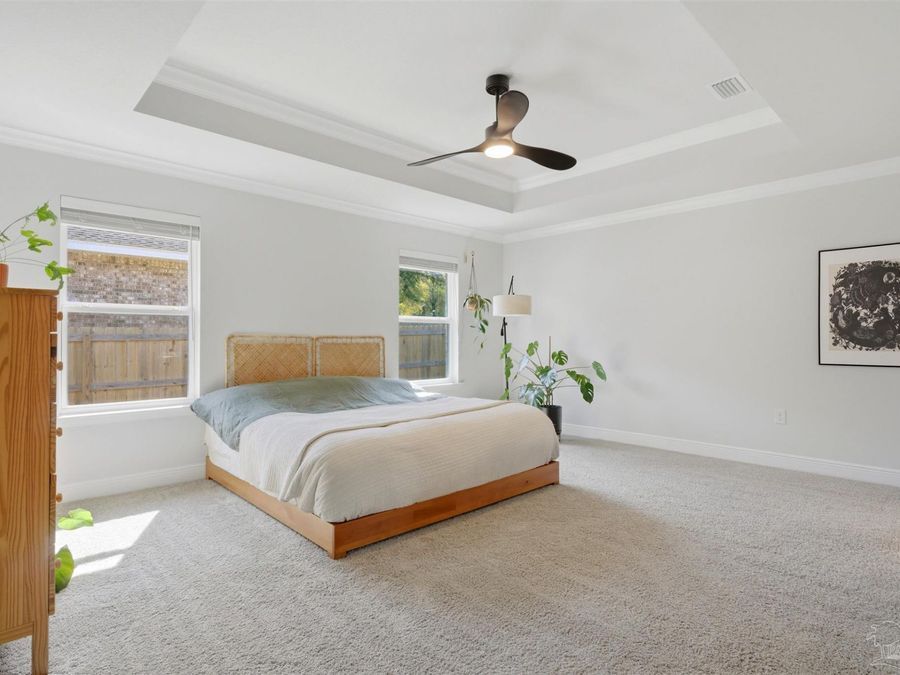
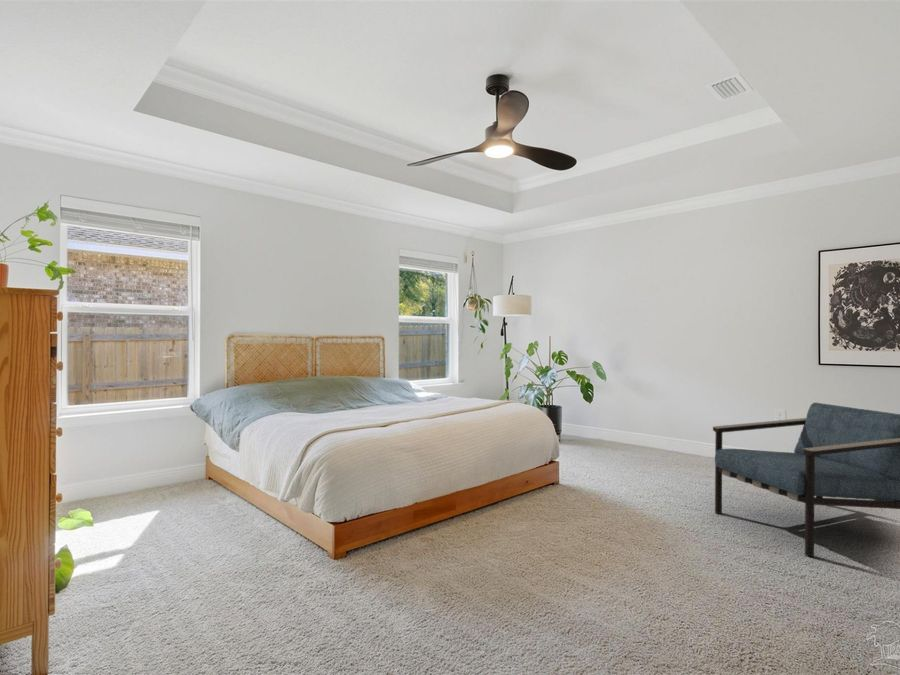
+ armchair (813, 467)
